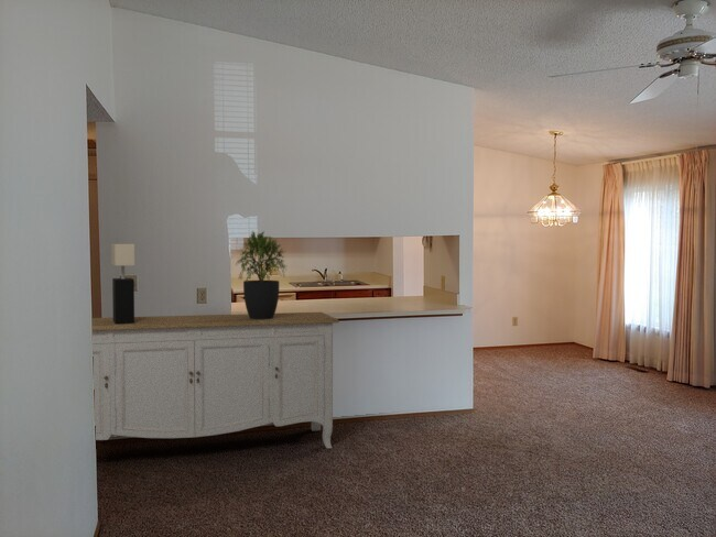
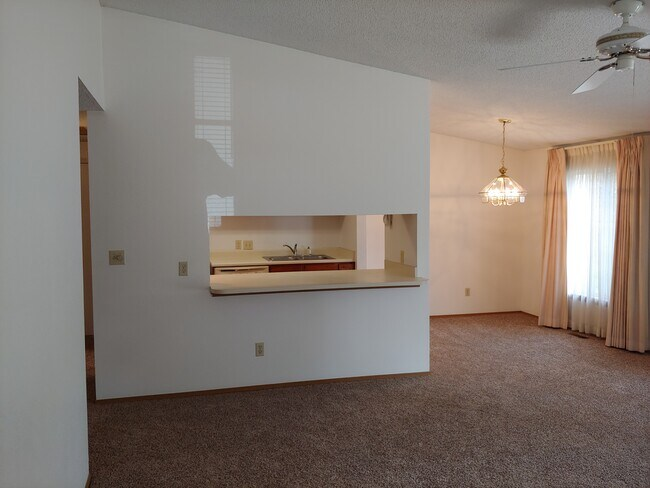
- potted plant (262, 273)
- table lamp (122, 283)
- sideboard (193, 385)
